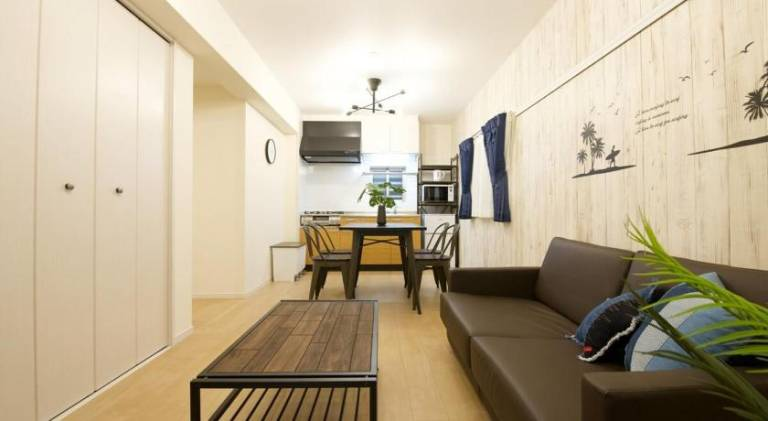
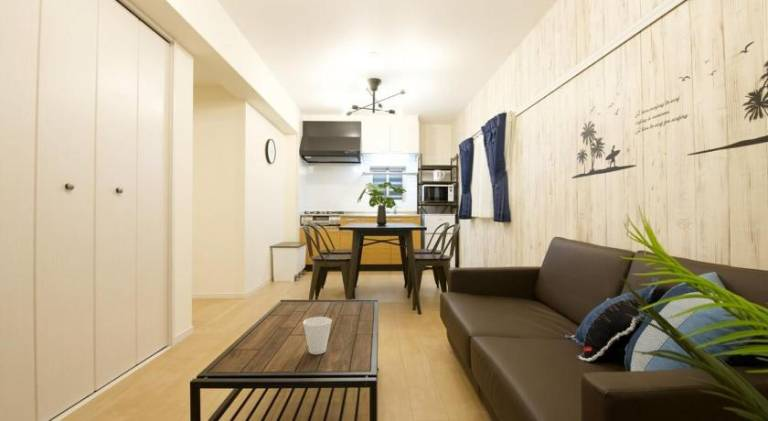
+ cup (317, 335)
